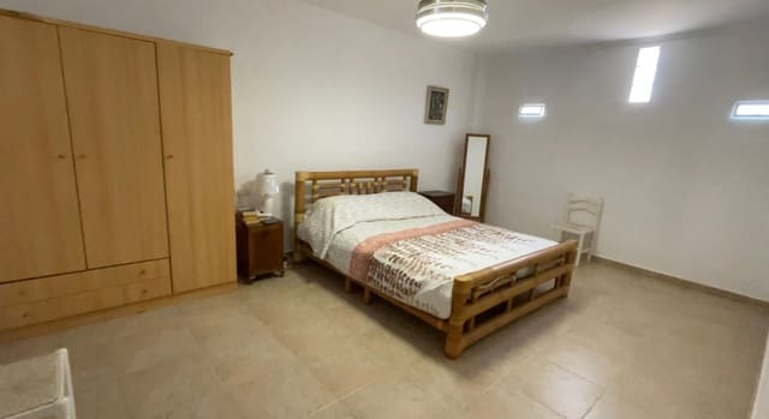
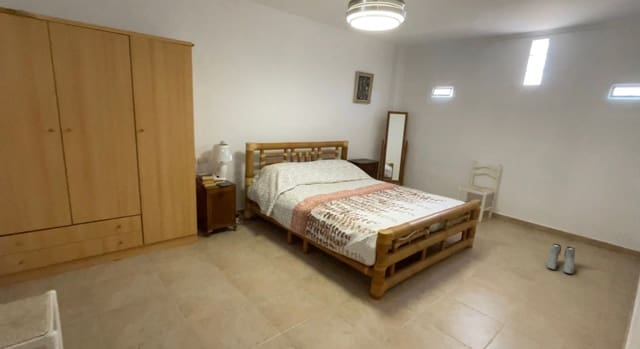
+ boots (564, 259)
